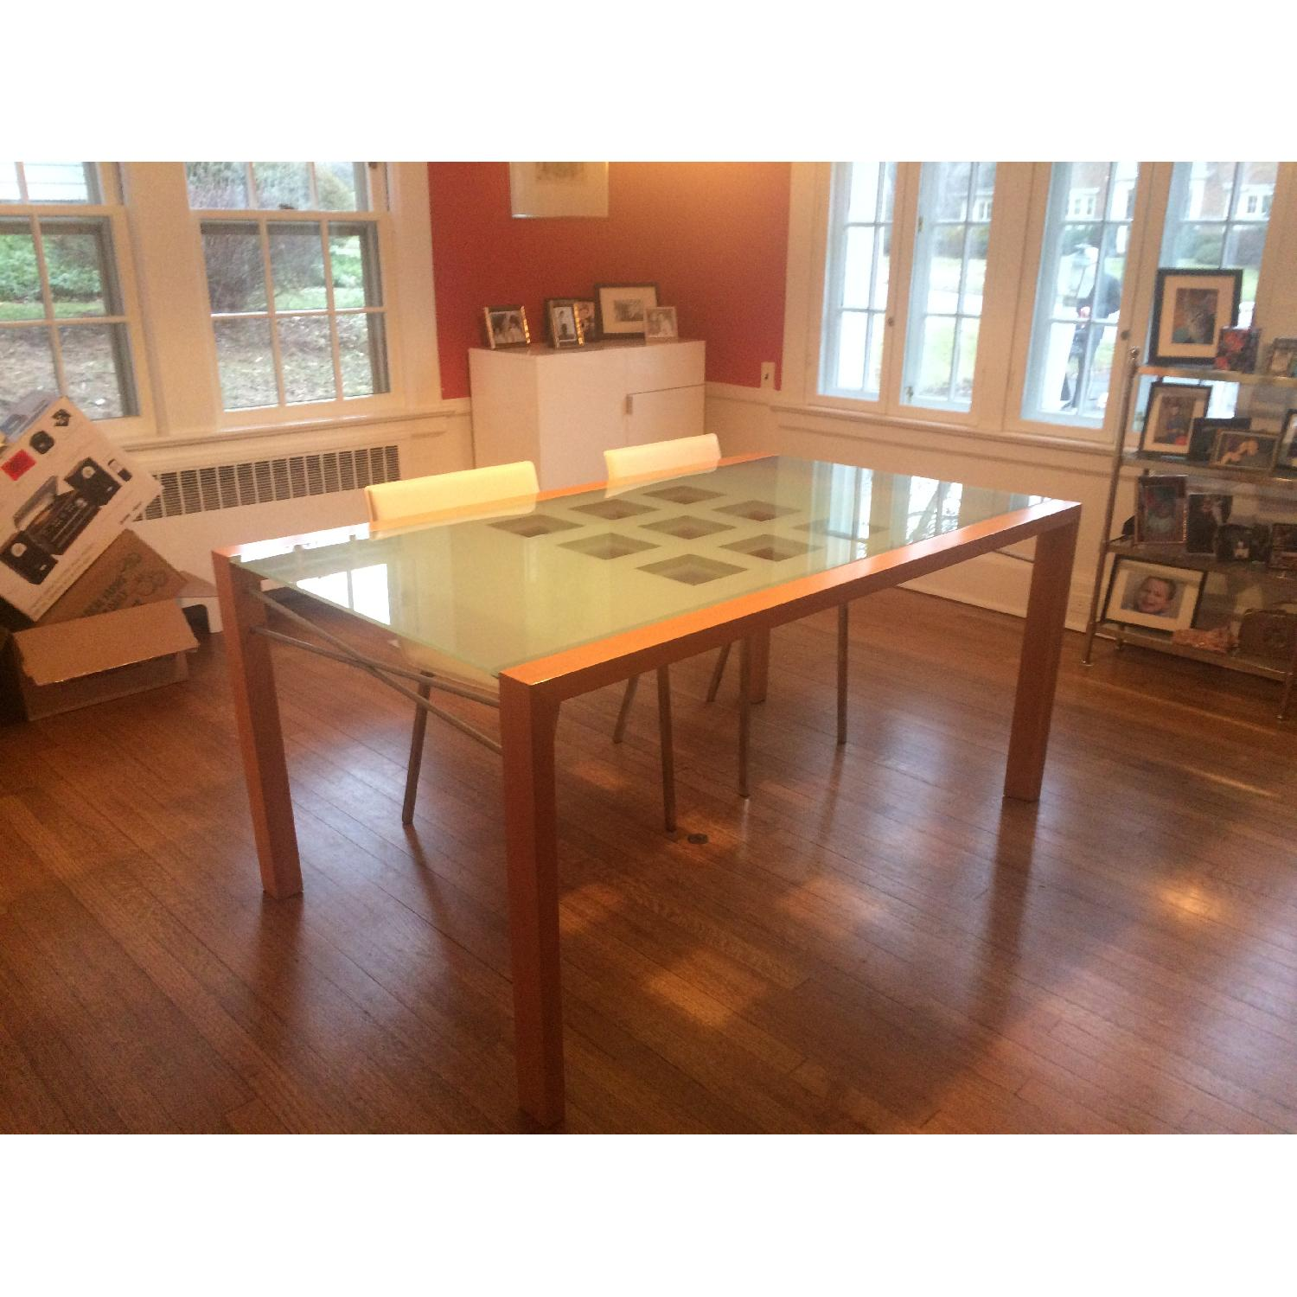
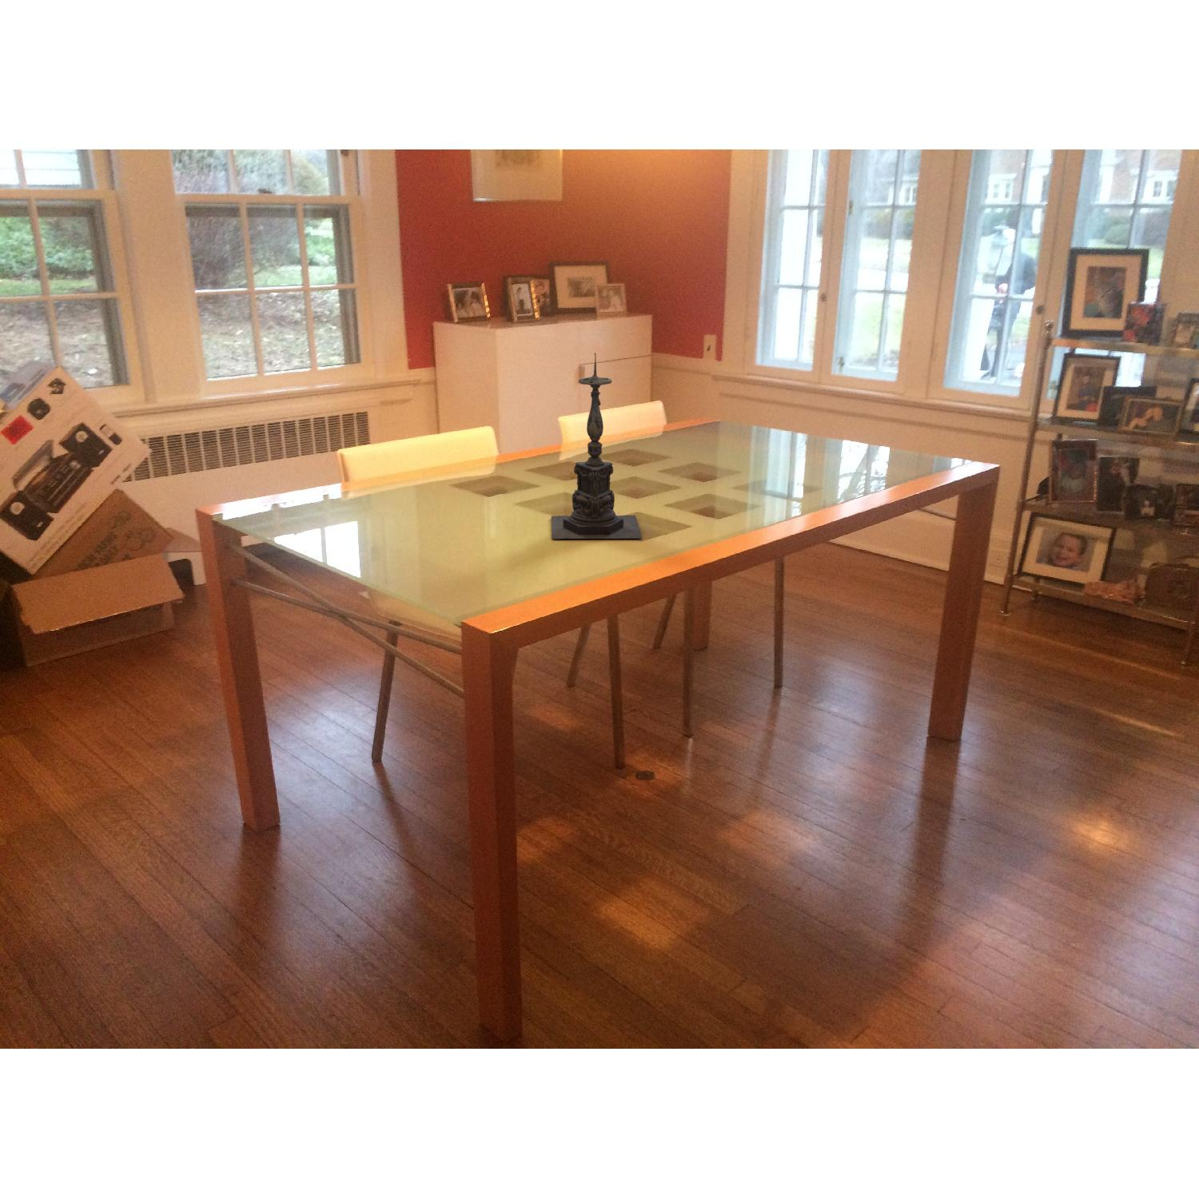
+ candle holder (595, 442)
